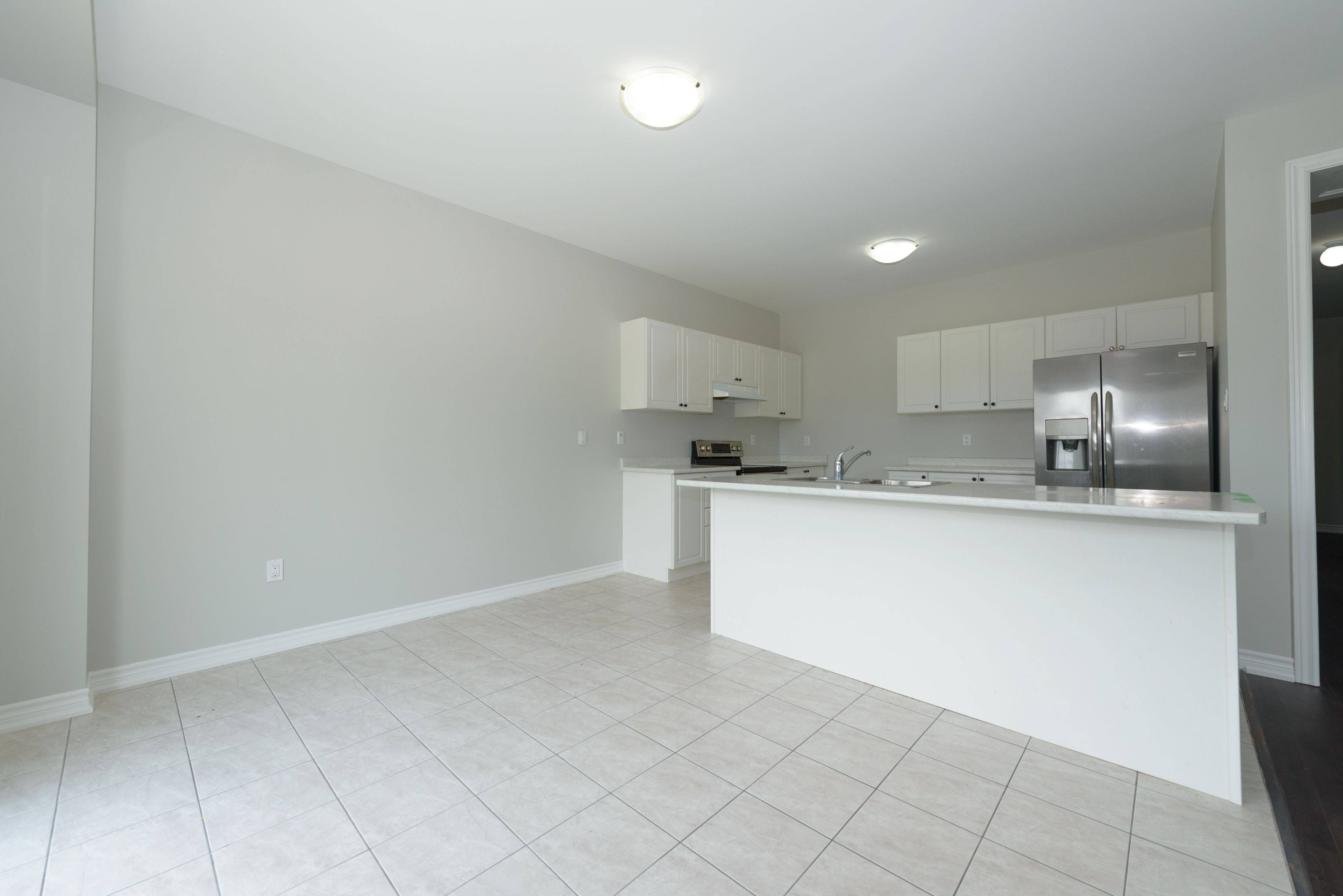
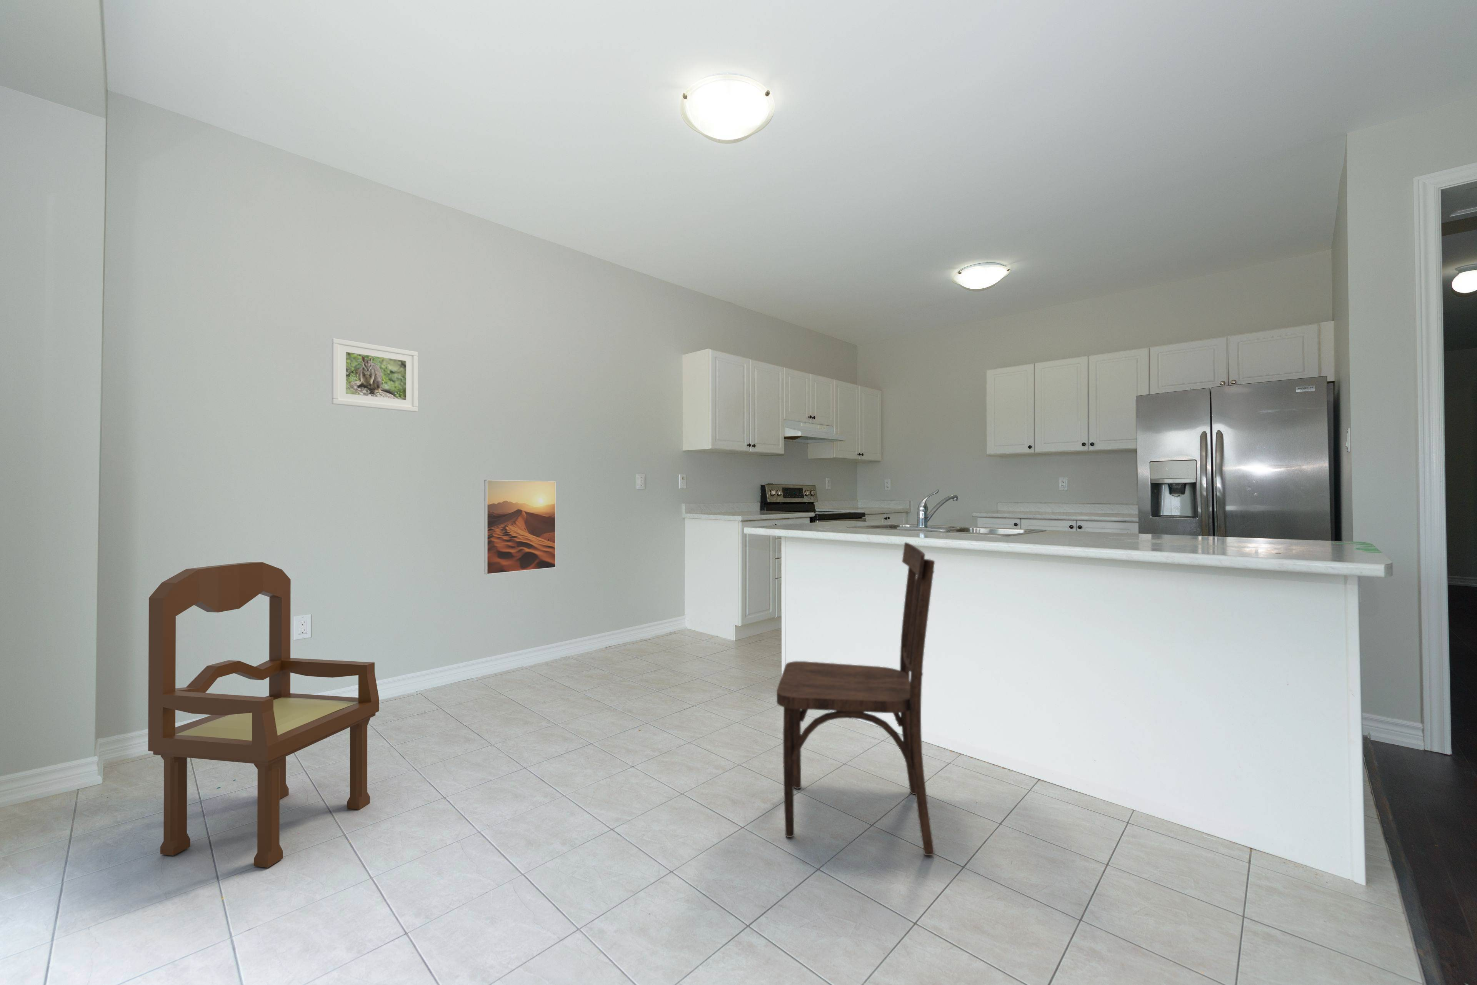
+ dining chair (852, 680)
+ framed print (521, 525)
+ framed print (376, 377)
+ dining chair (273, 696)
